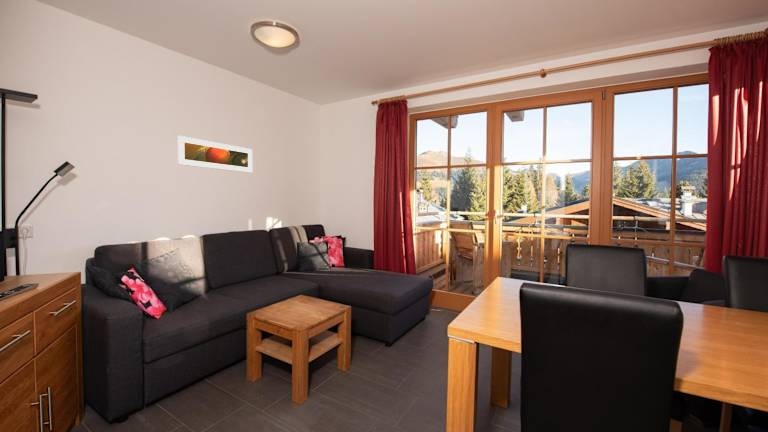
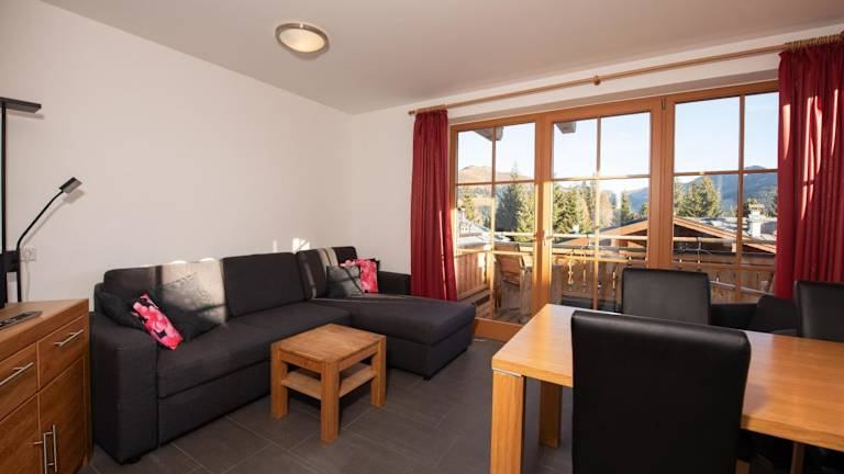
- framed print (218, 156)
